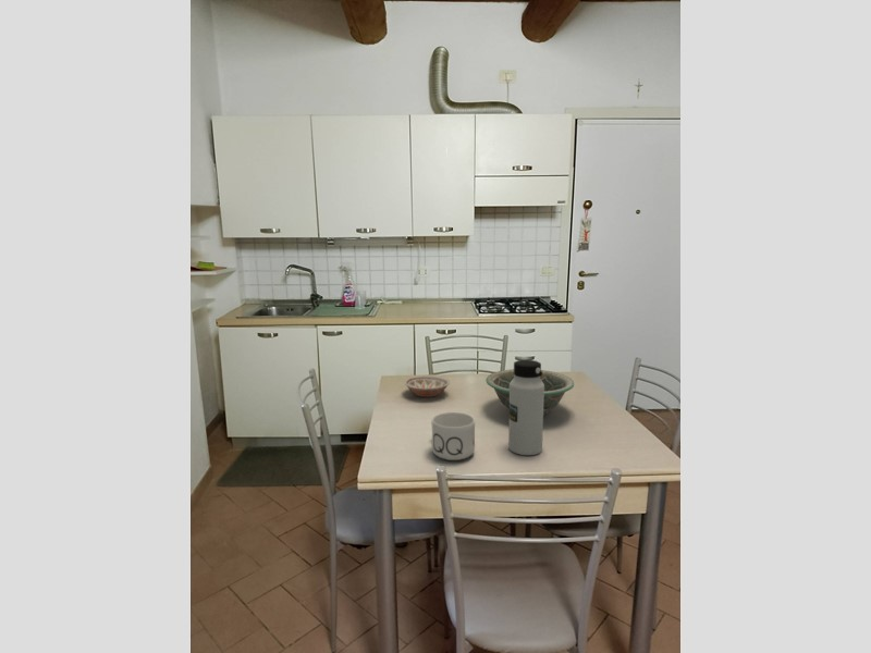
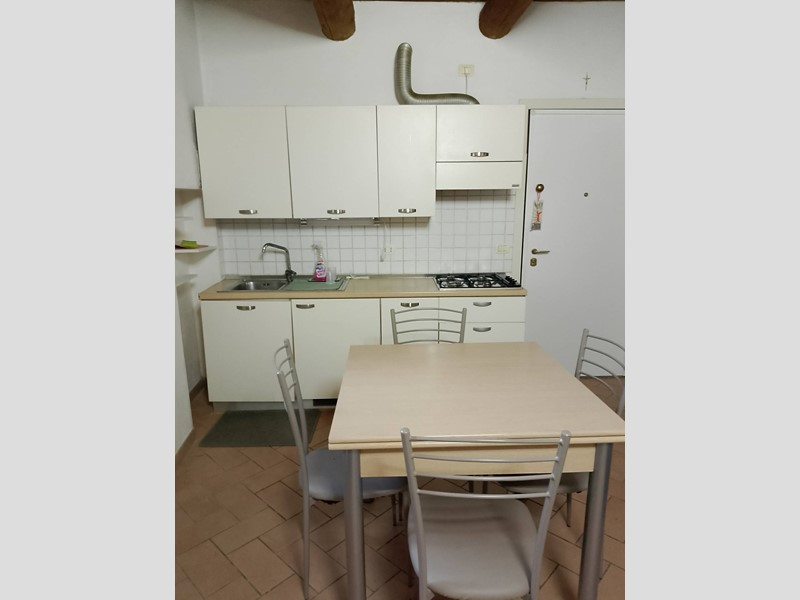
- water bottle (526, 406)
- mug (449, 433)
- bowl (427, 387)
- decorative bowl (543, 396)
